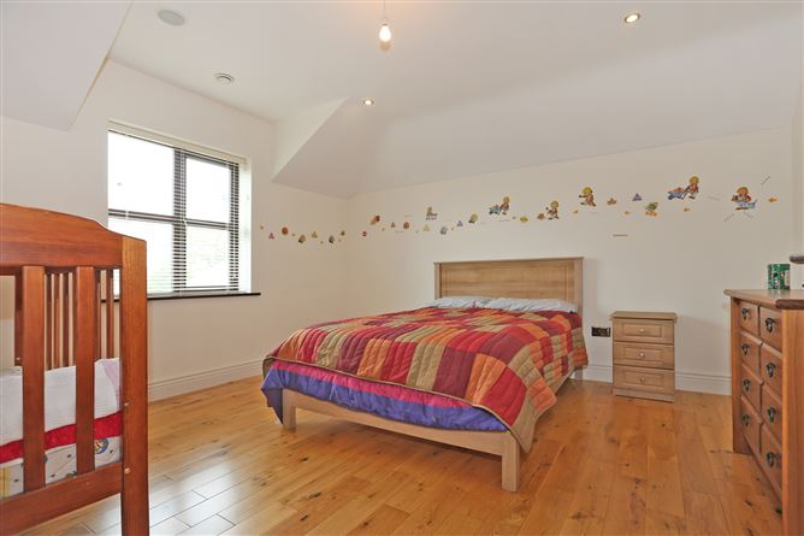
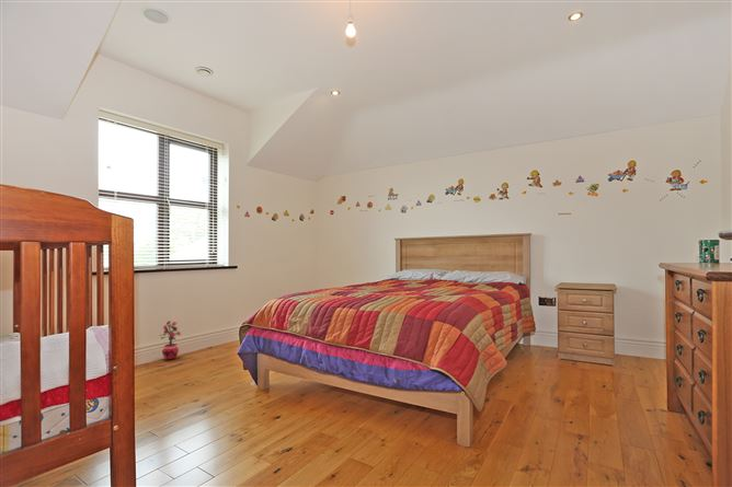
+ potted plant (169, 339)
